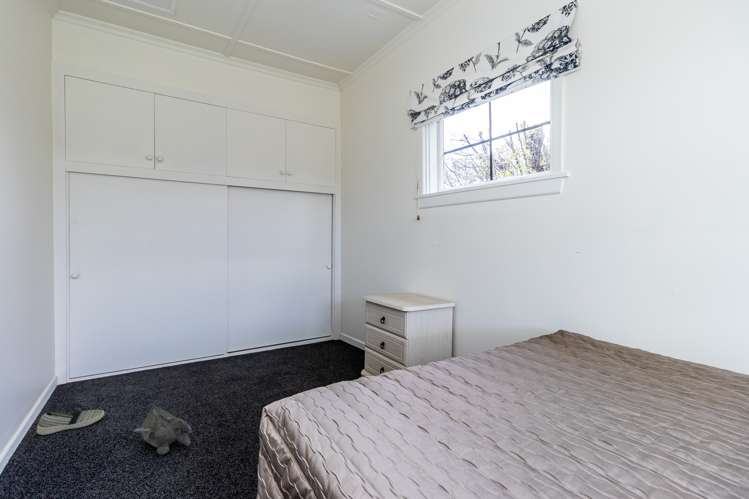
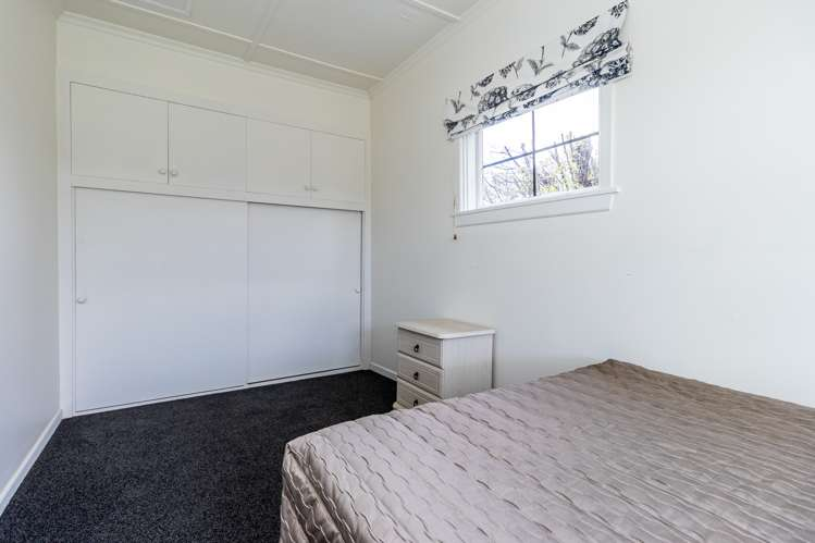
- plush toy (167, 424)
- shoe (71, 417)
